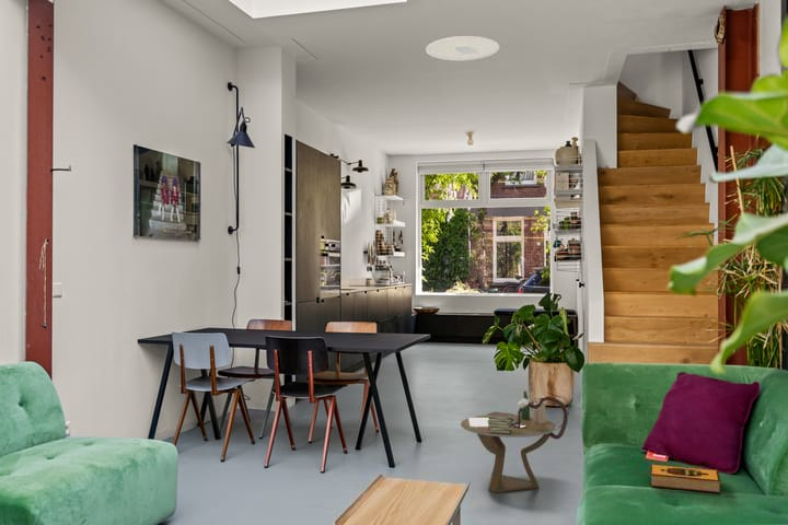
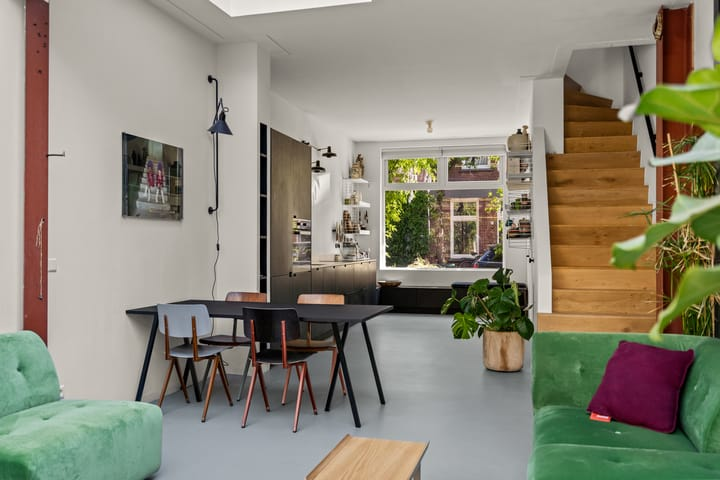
- hardback book (684, 477)
- side table (515, 436)
- ceiling light (462, 45)
